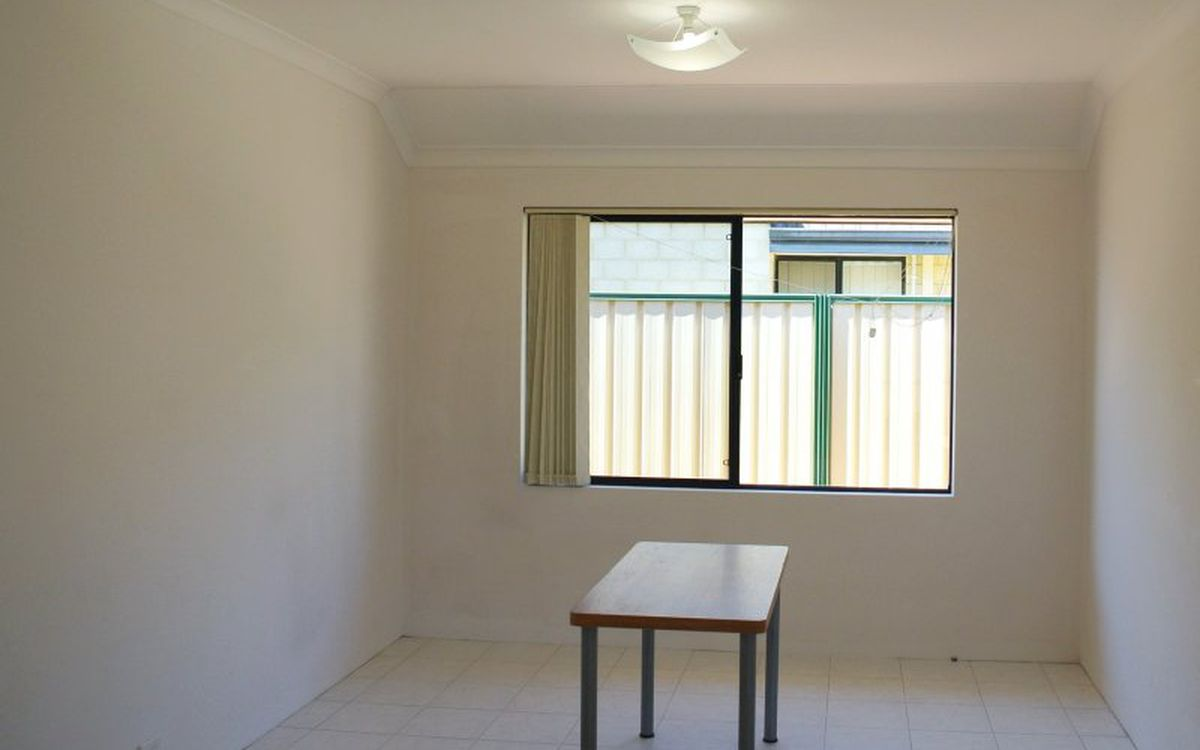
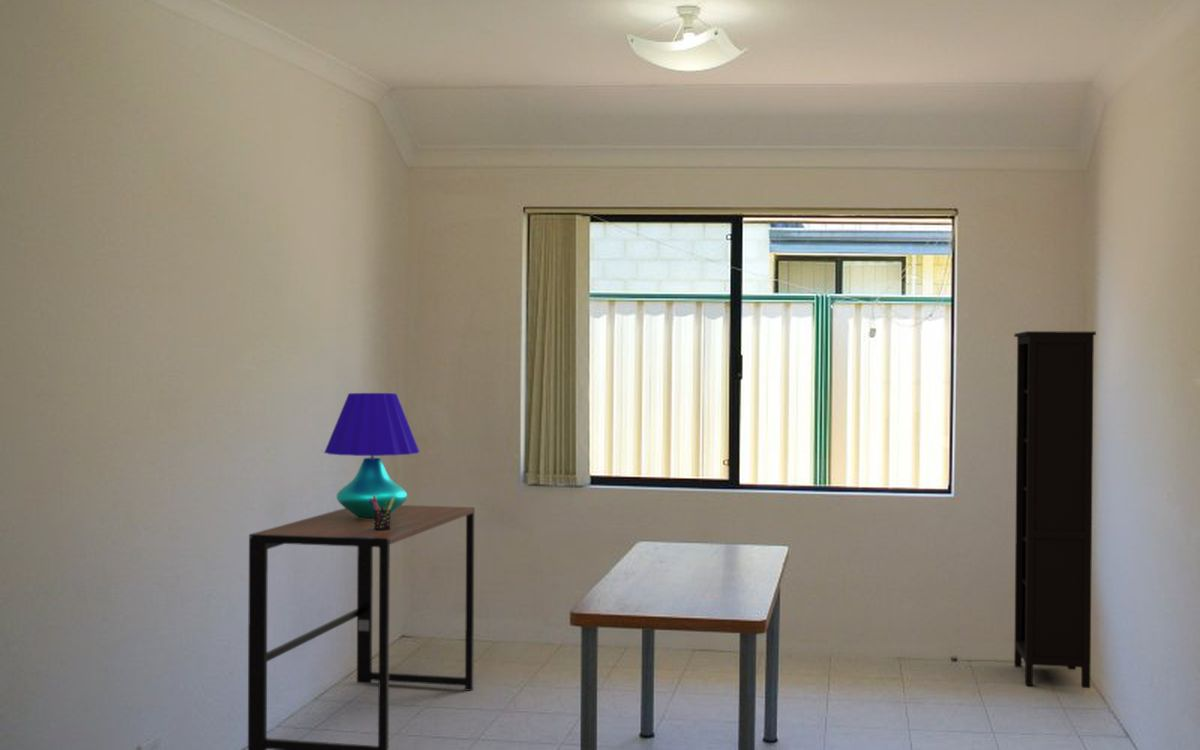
+ bookcase (1052, 504)
+ pen holder (382, 512)
+ desk (371, 619)
+ table lamp (372, 454)
